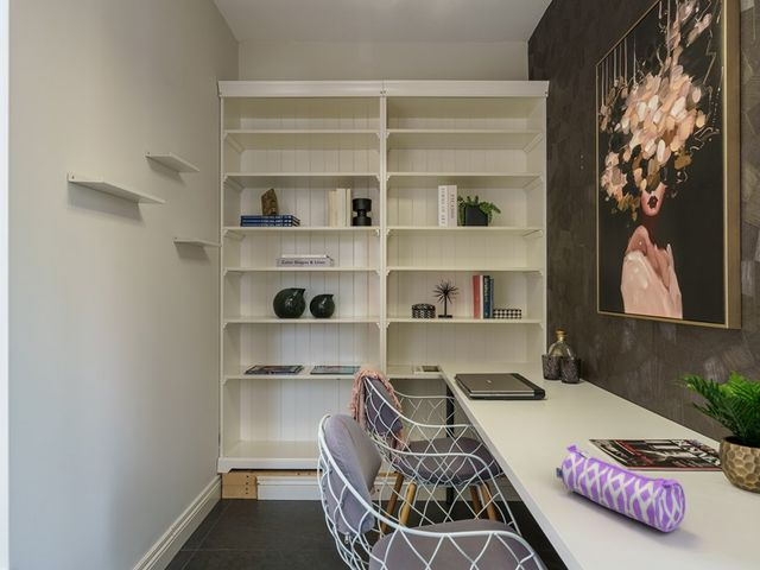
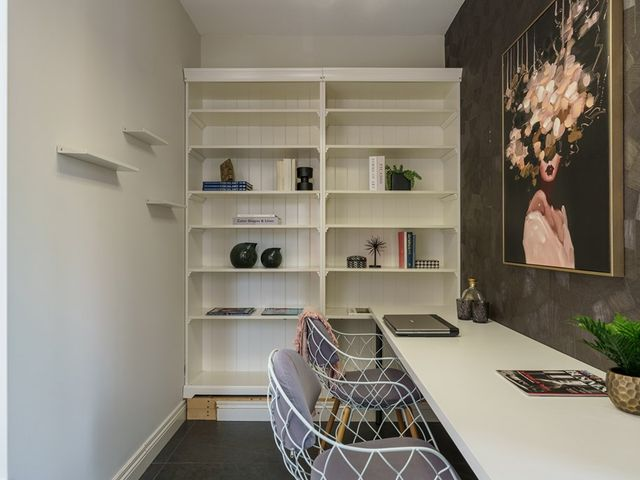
- pencil case (618, 483)
